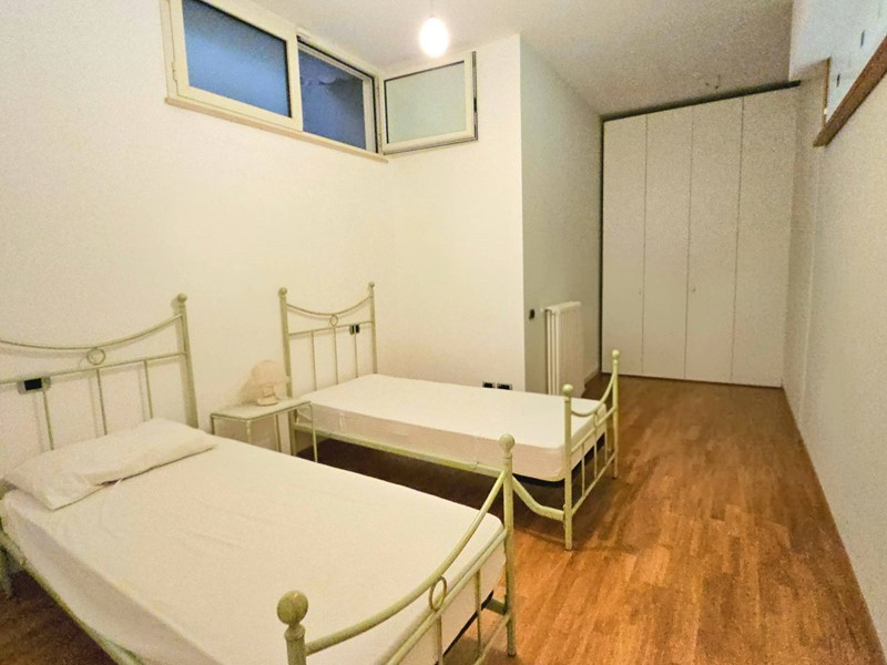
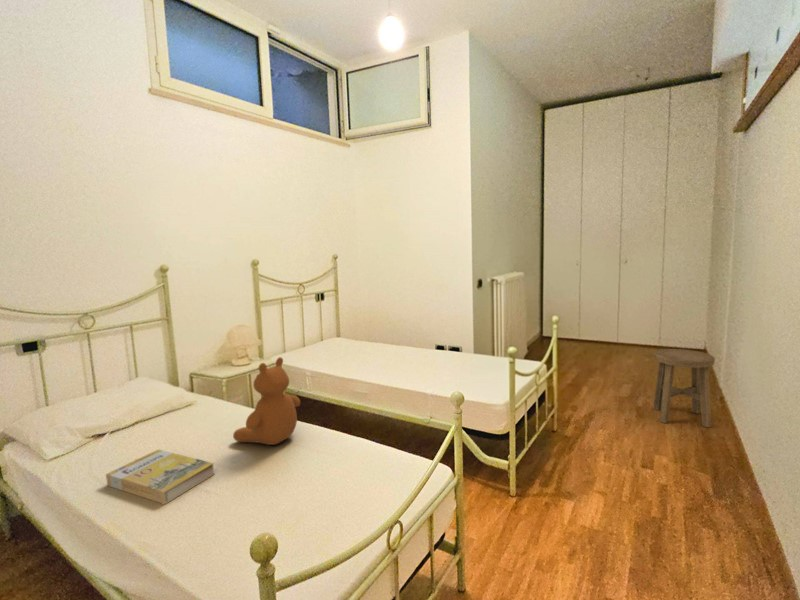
+ teddy bear (264, 399)
+ book (161, 474)
+ stool (683, 388)
